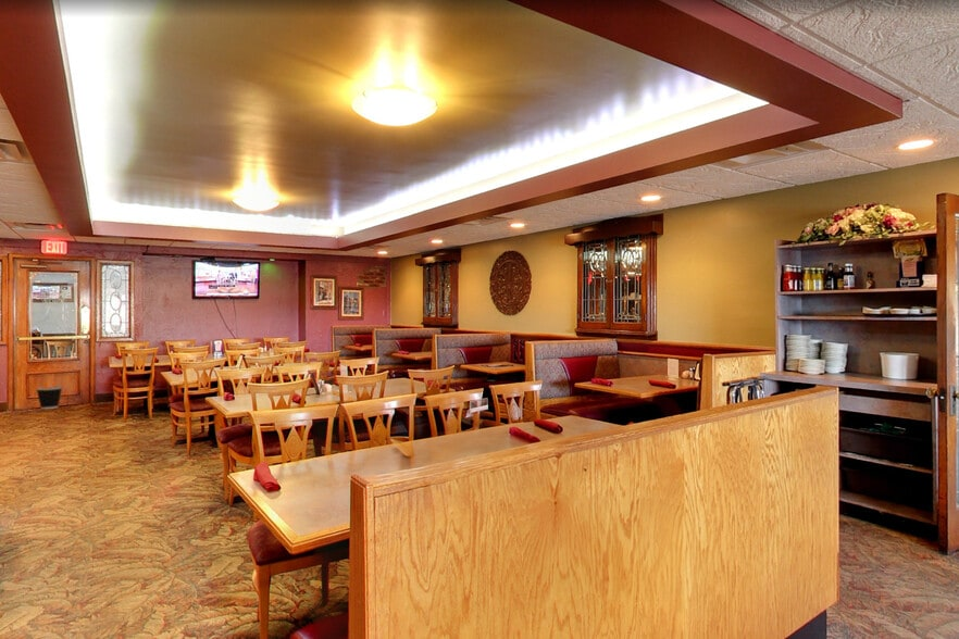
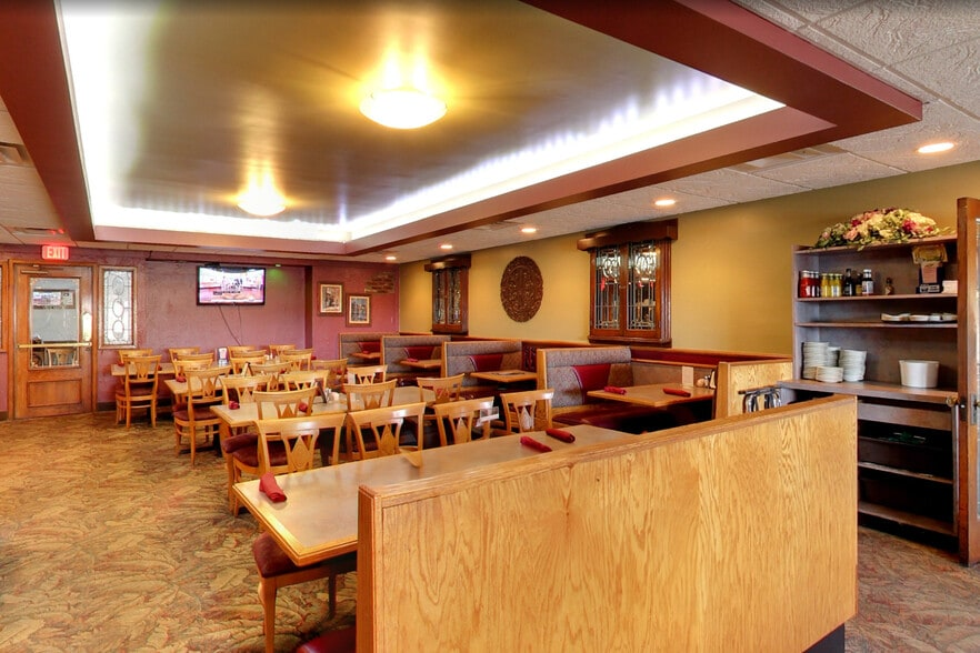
- wastebasket (49, 398)
